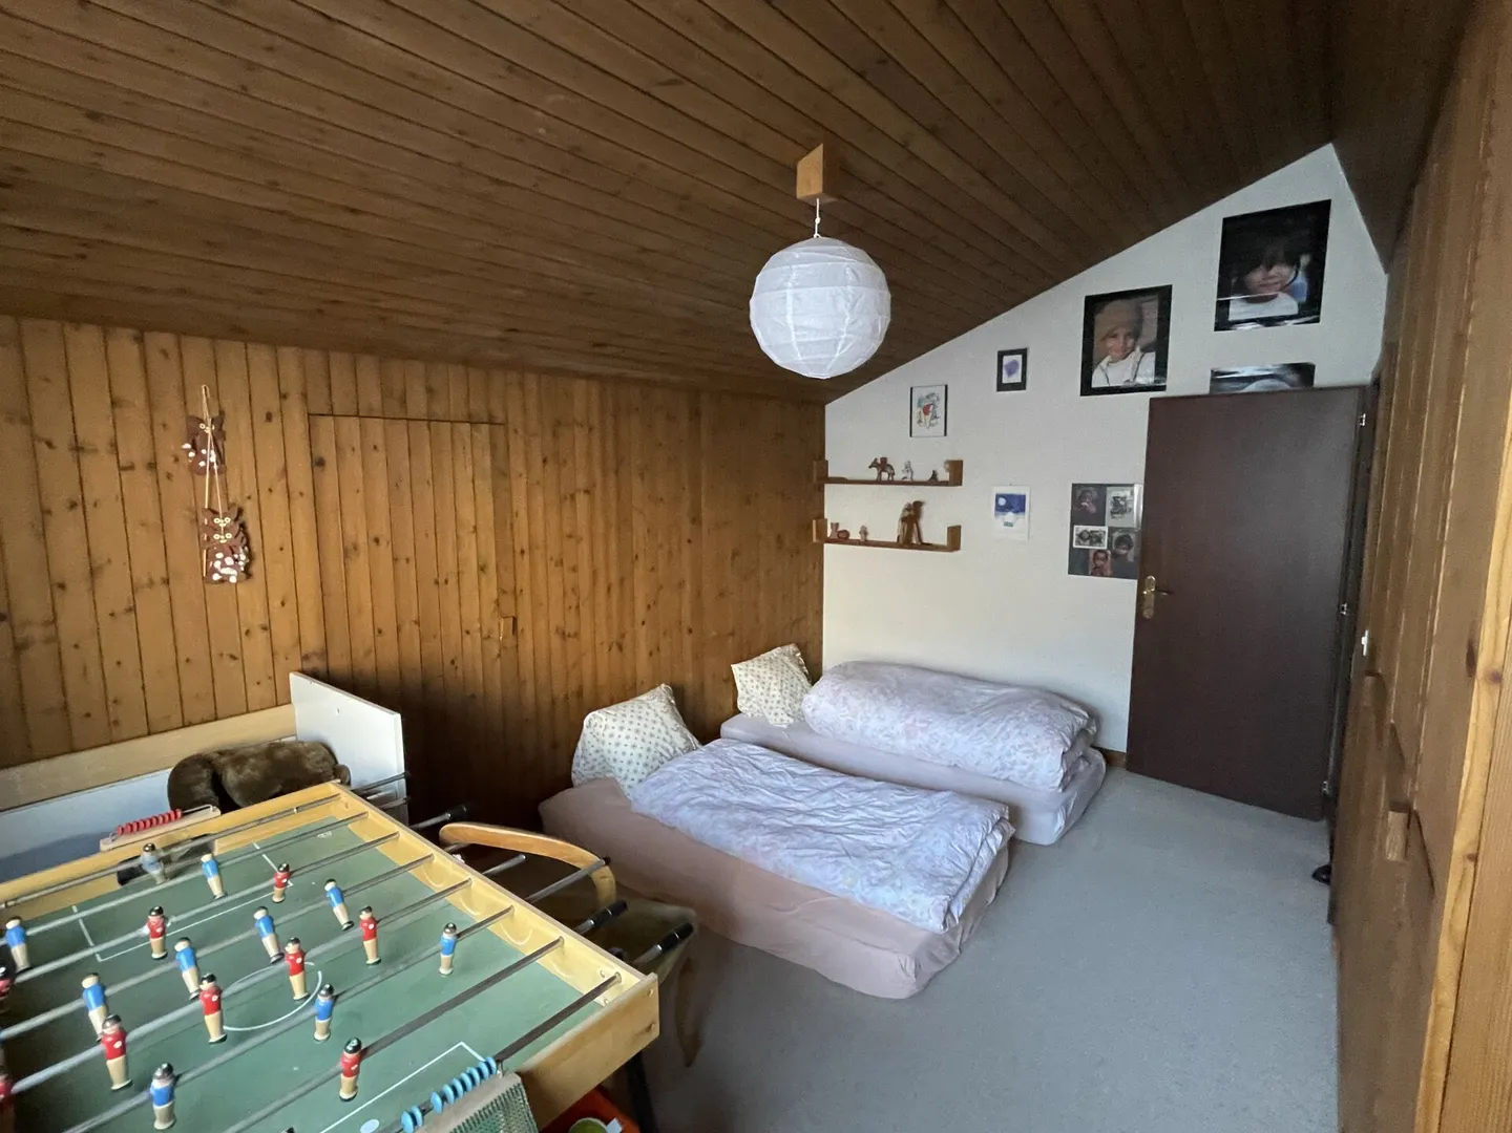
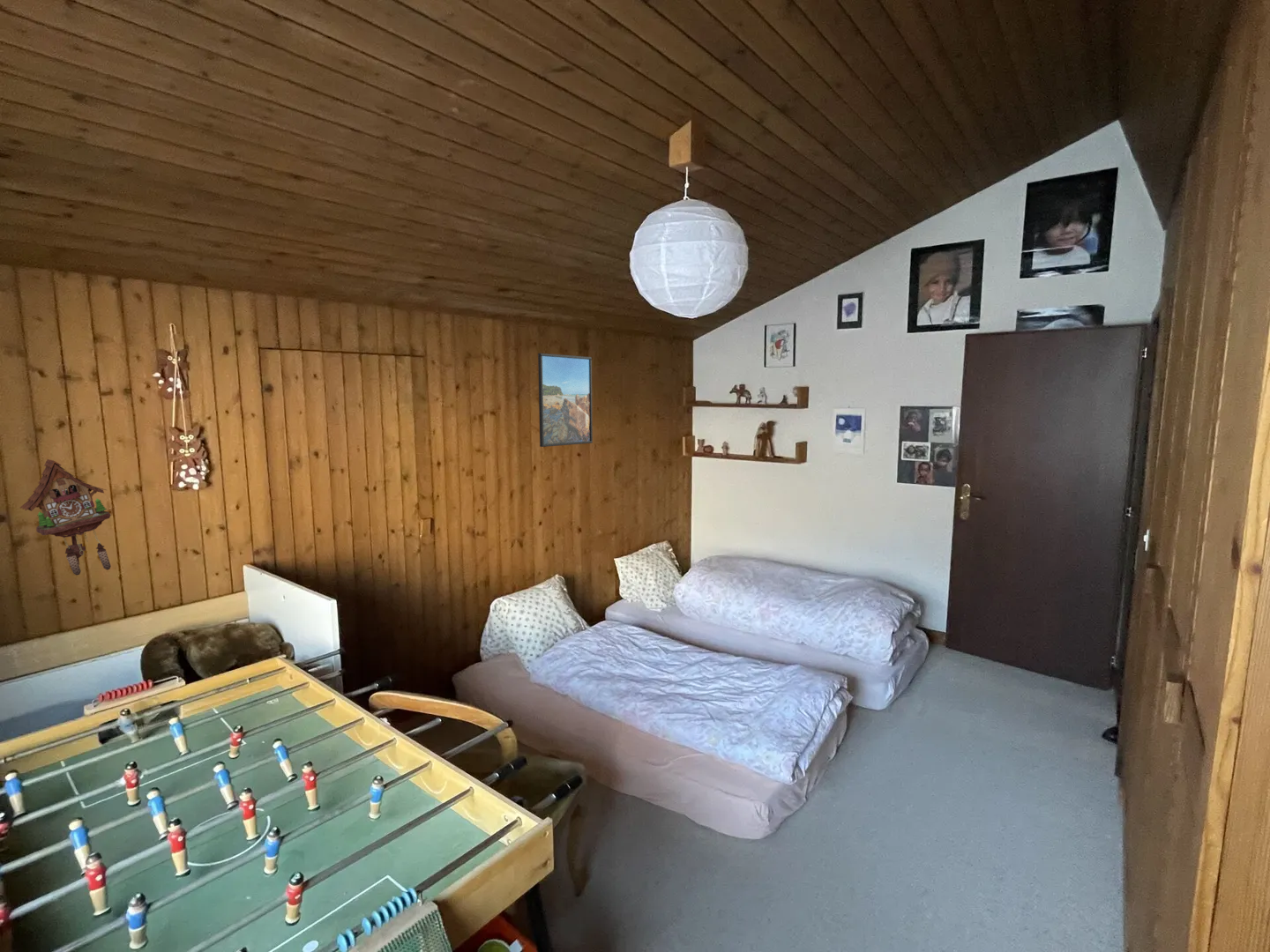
+ cuckoo clock (68, 517)
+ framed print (566, 400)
